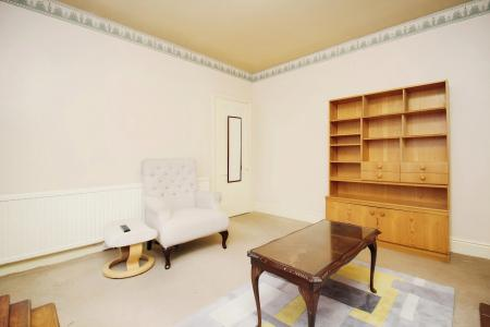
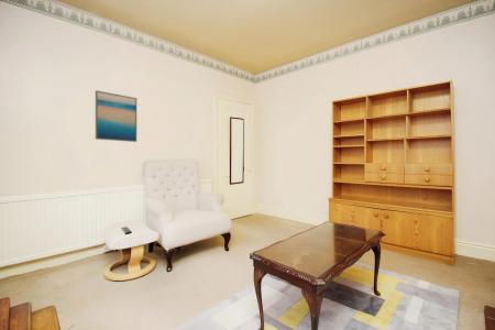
+ wall art (117, 117)
